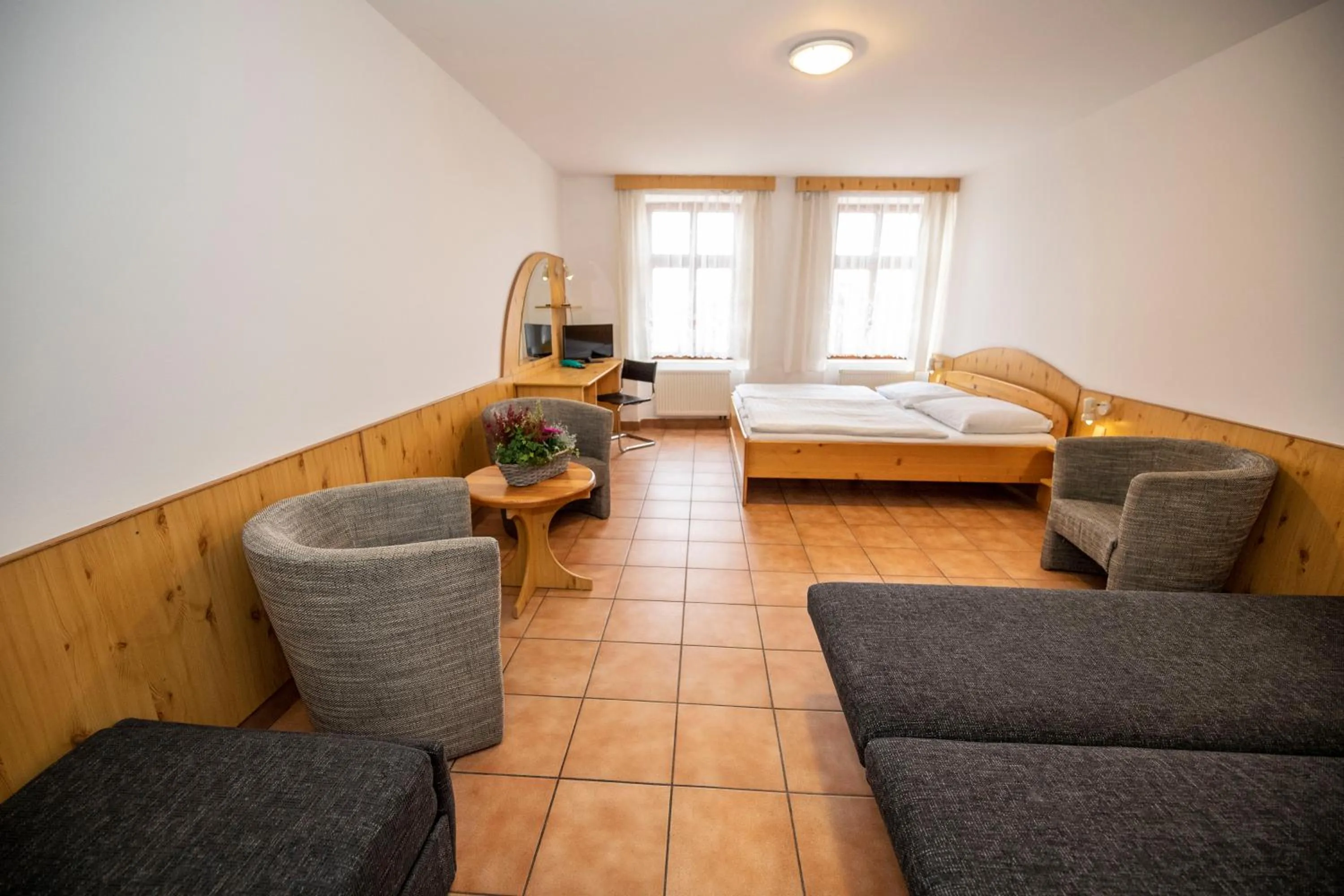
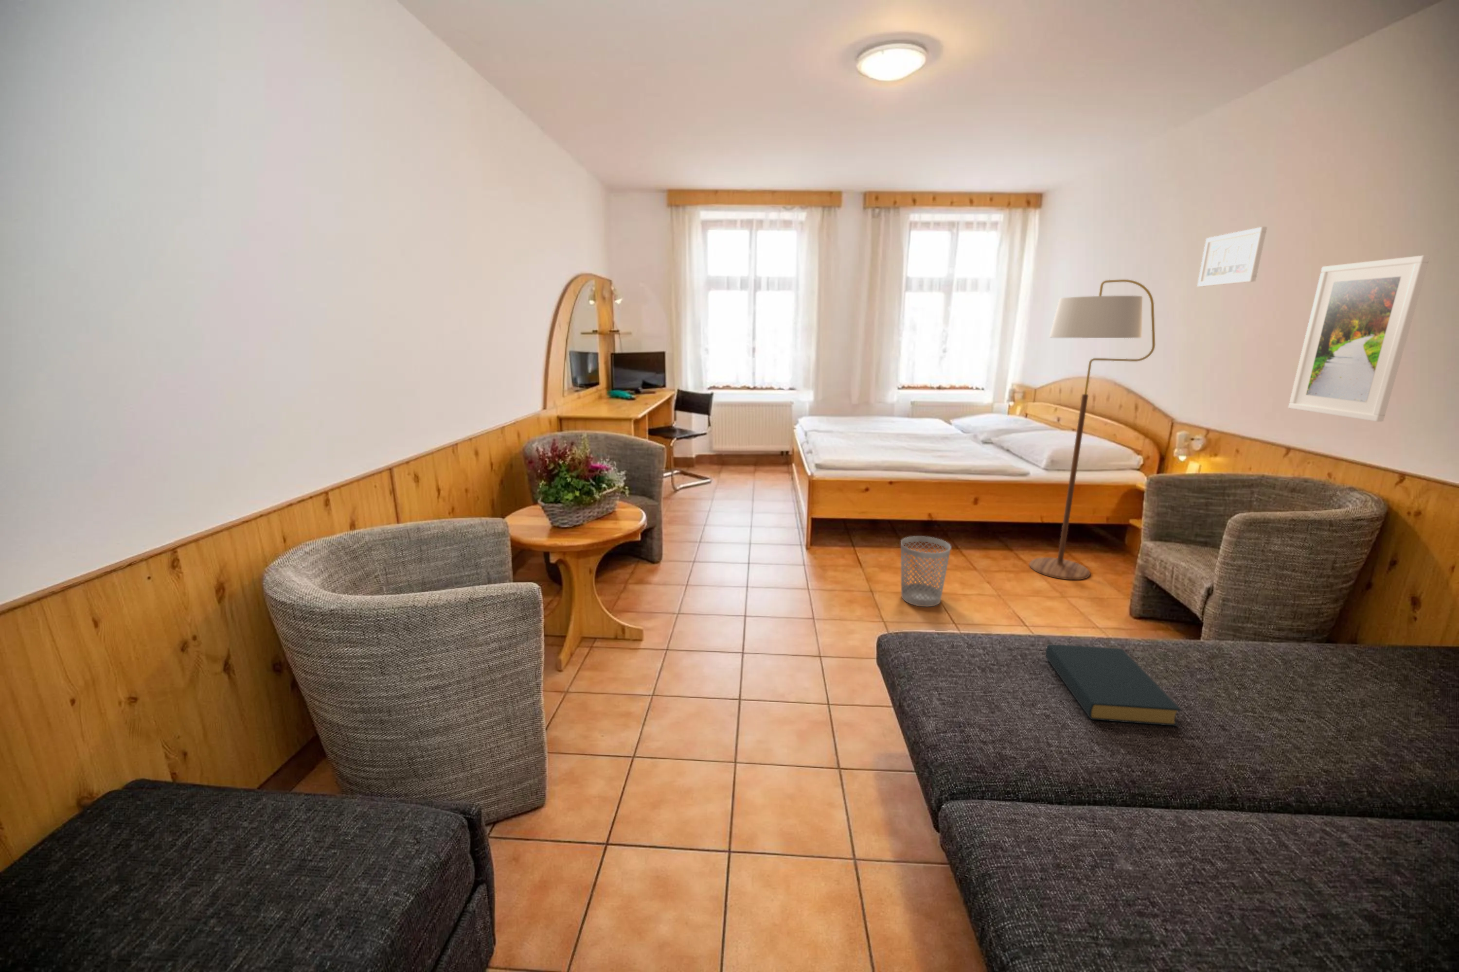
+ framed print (1230, 258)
+ hardback book (1106, 681)
+ wastebasket (923, 572)
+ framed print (1352, 341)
+ floor lamp (1082, 434)
